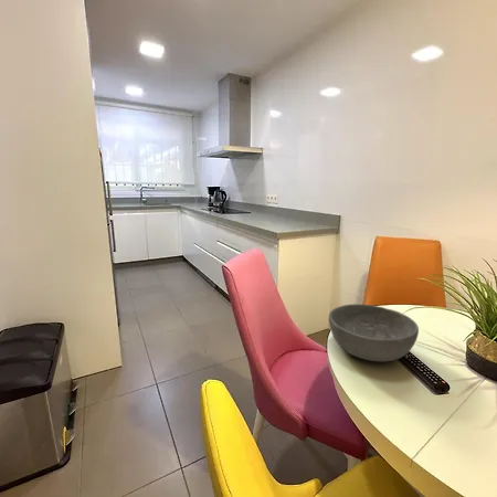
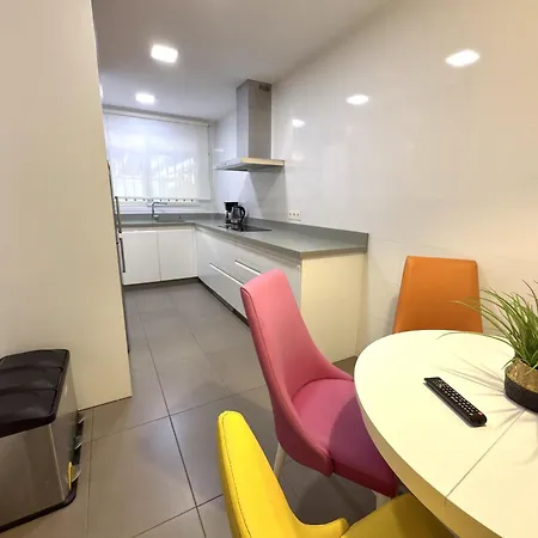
- bowl (369, 334)
